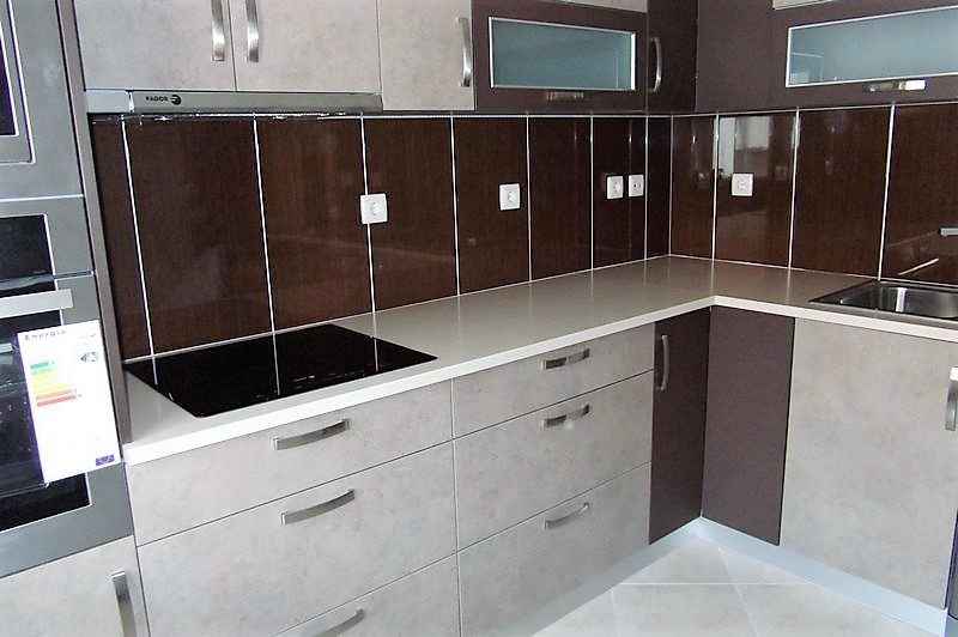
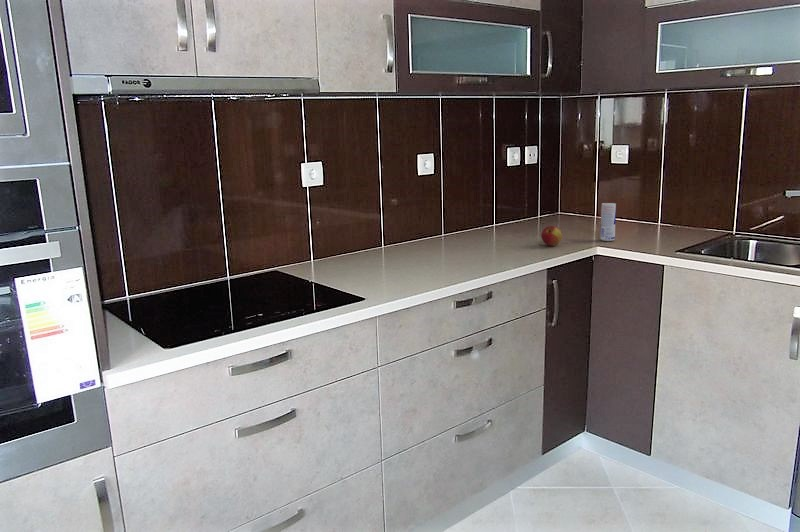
+ beverage can (608, 221)
+ apple (551, 235)
